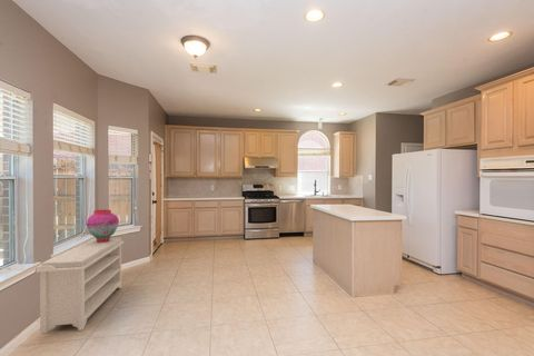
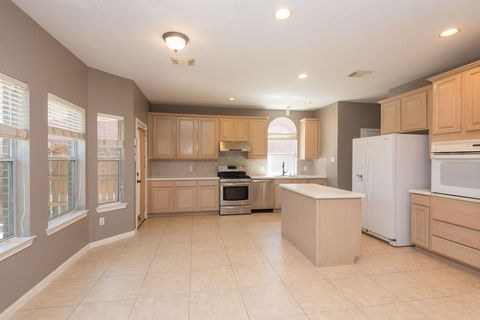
- bench (88, 277)
- lantern (102, 225)
